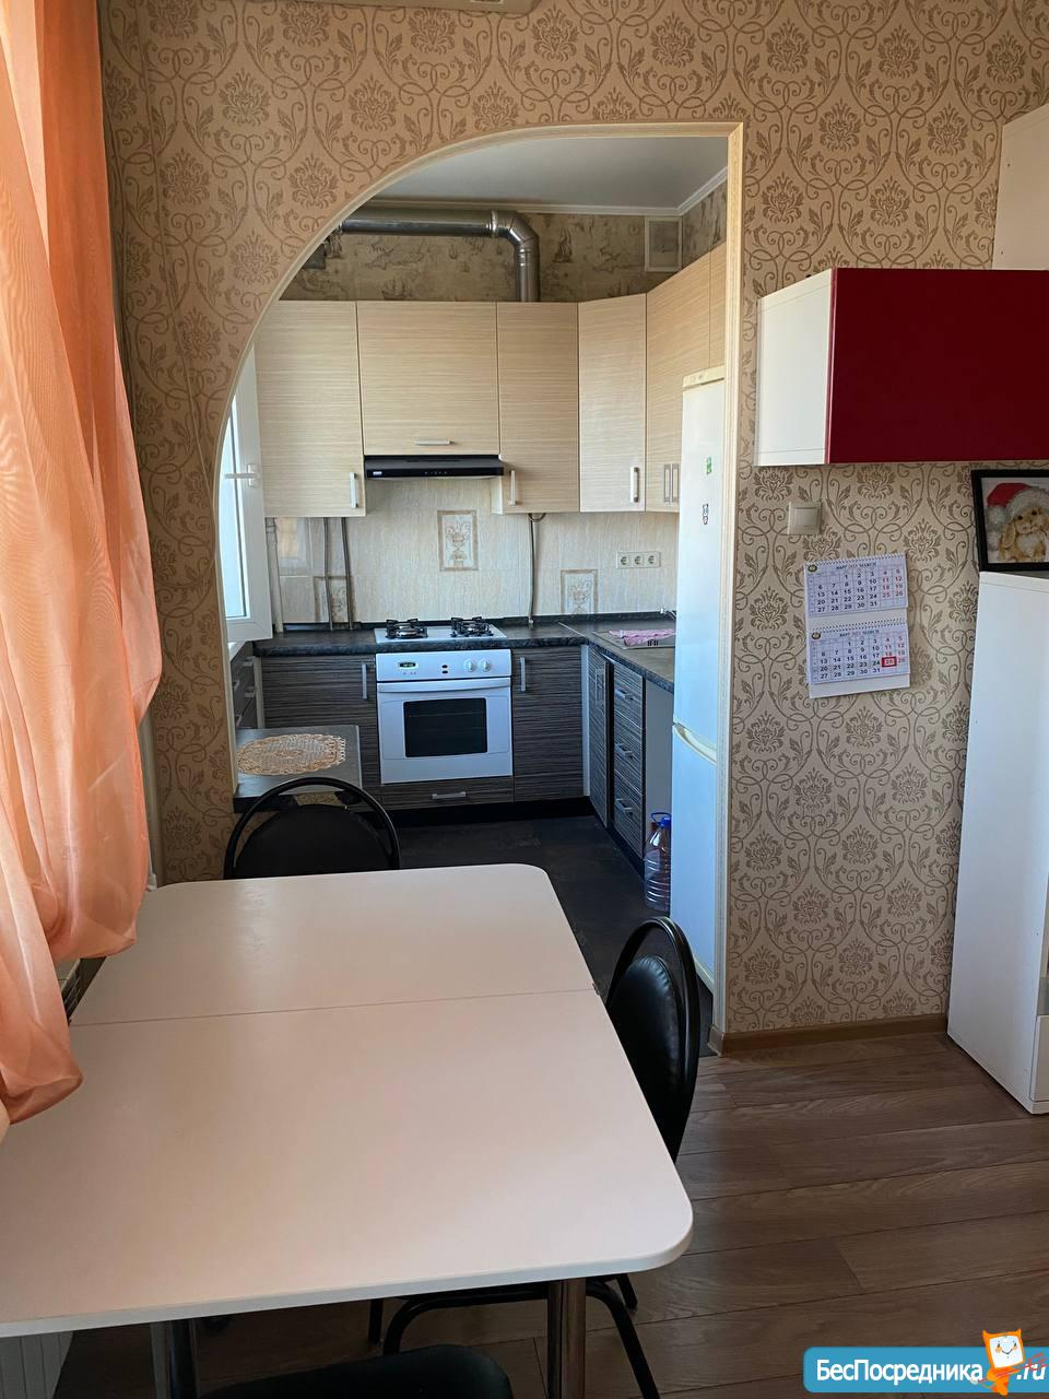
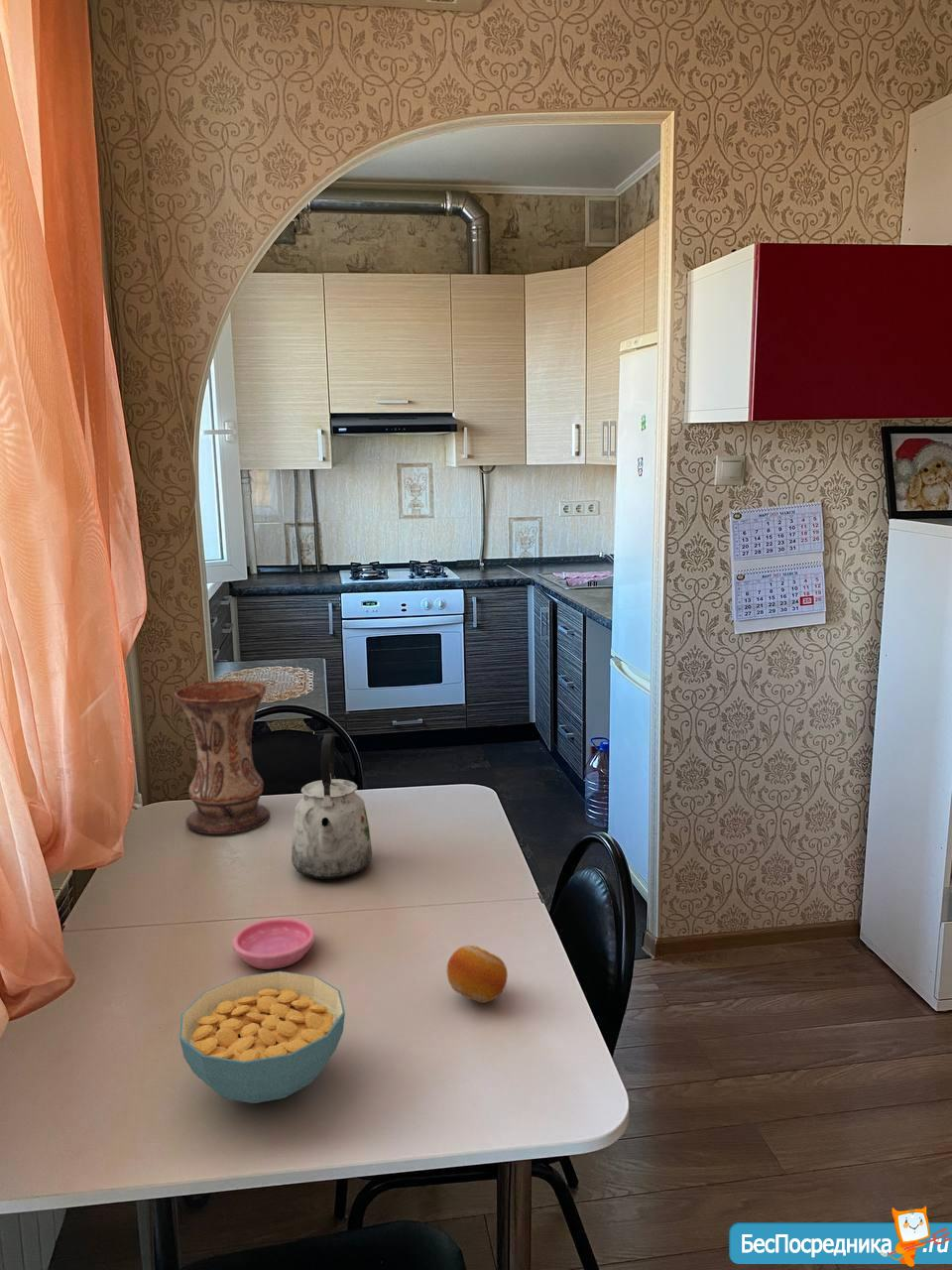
+ cereal bowl (265, 1049)
+ saucer (274, 945)
+ vase (224, 755)
+ kettle (328, 809)
+ fruit (477, 972)
